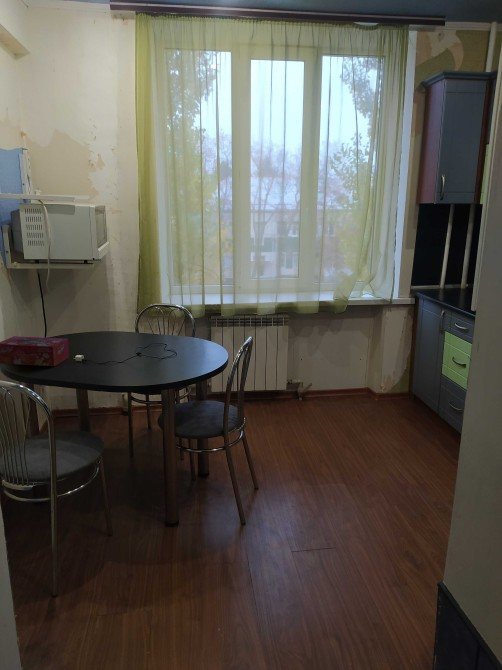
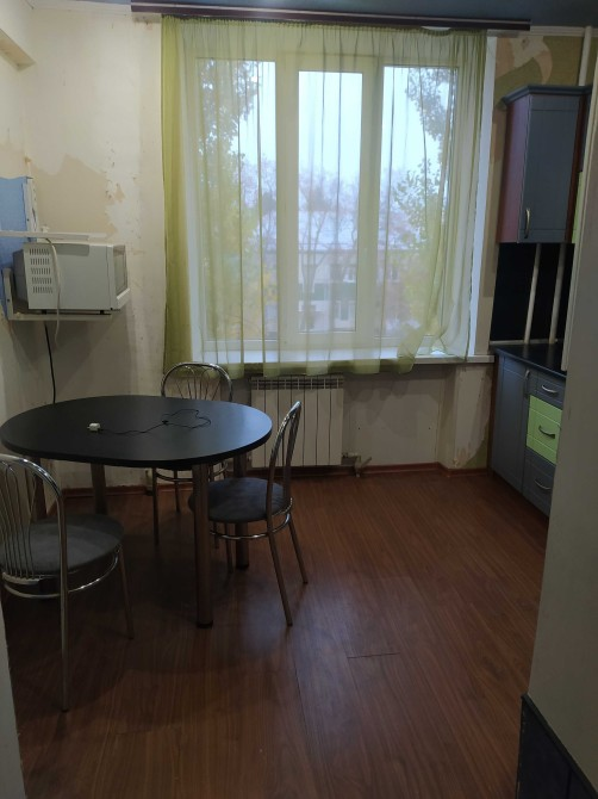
- tissue box (33, 350)
